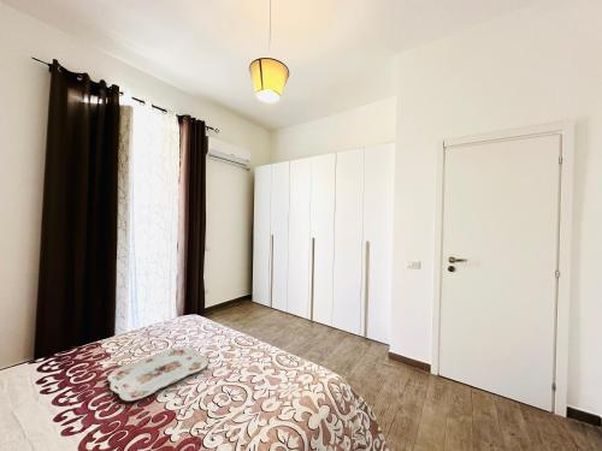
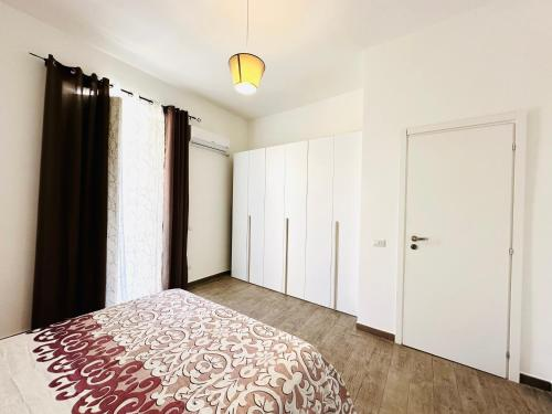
- serving tray (160, 369)
